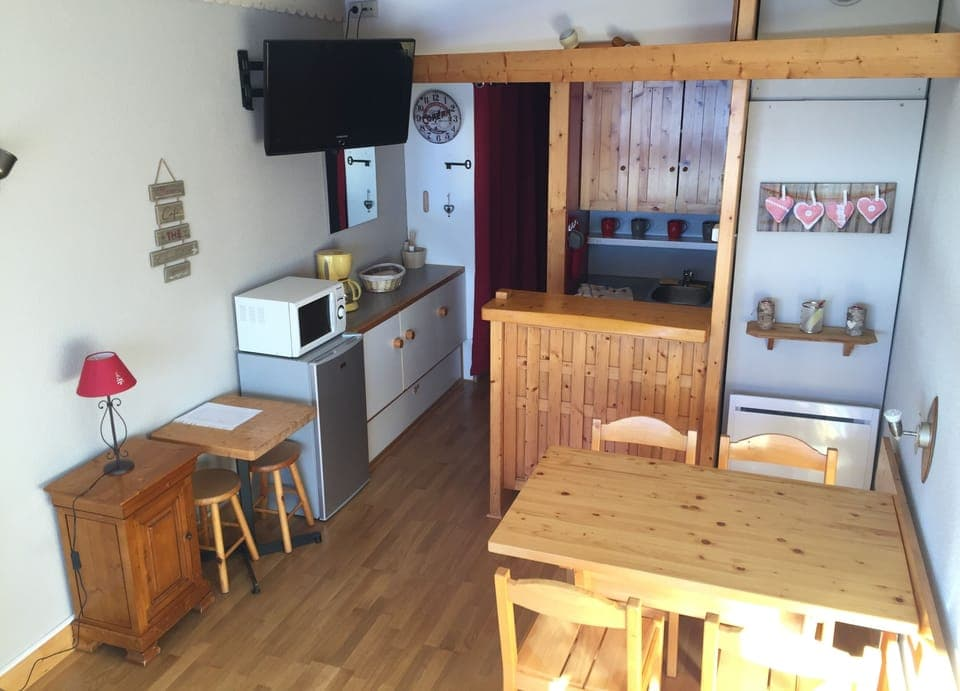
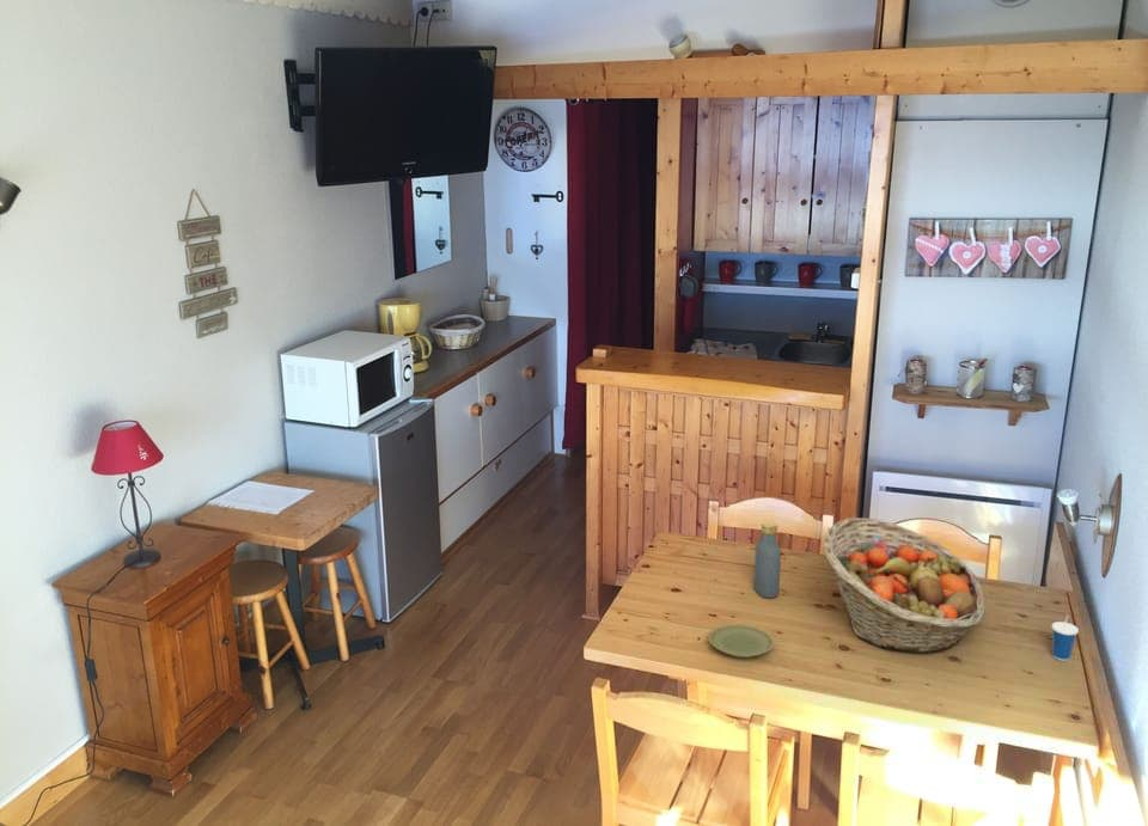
+ plate (740, 643)
+ fruit basket (902, 582)
+ vodka (768, 557)
+ cup (1063, 634)
